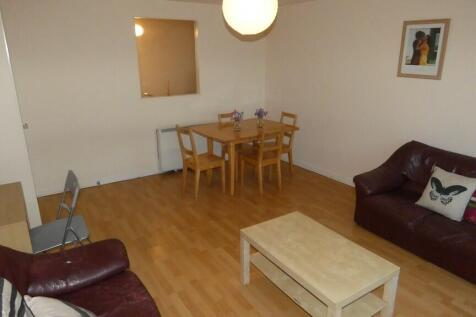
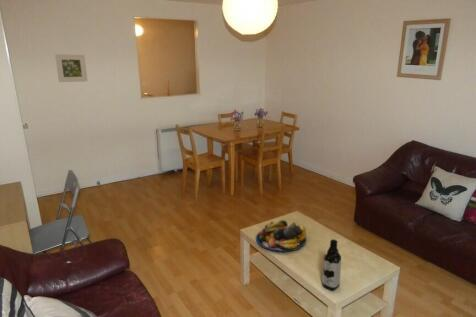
+ water bottle (332, 263)
+ fruit bowl (280, 230)
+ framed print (71, 68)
